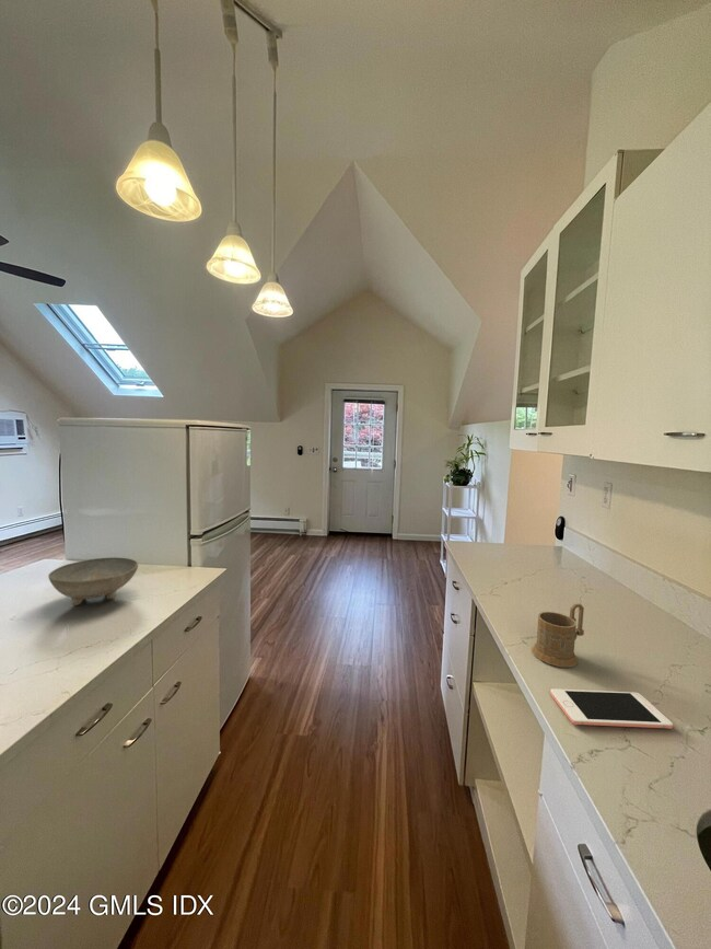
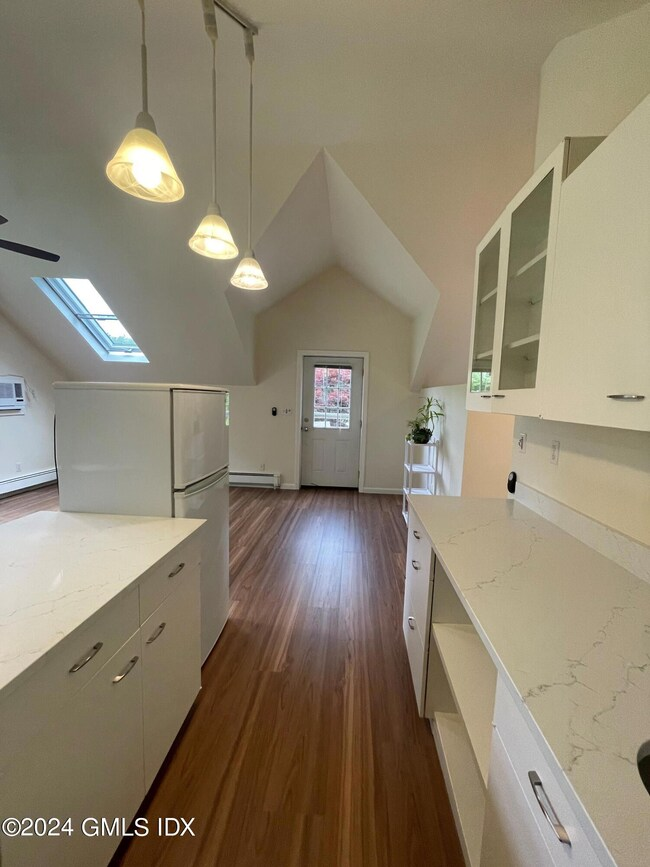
- cell phone (607, 707)
- bowl (96, 583)
- mug (561, 629)
